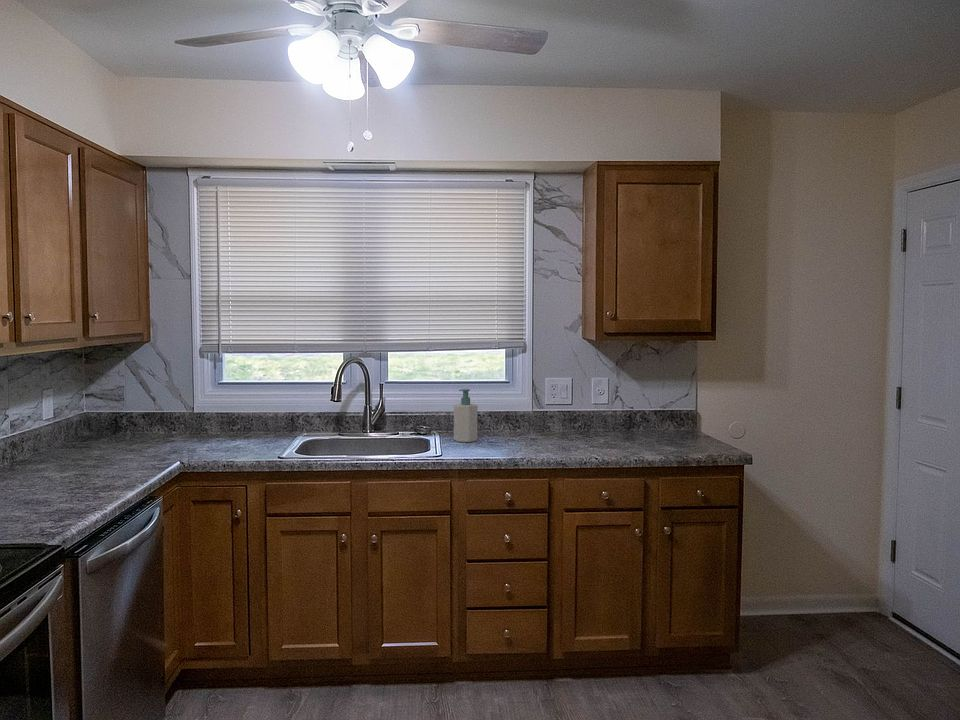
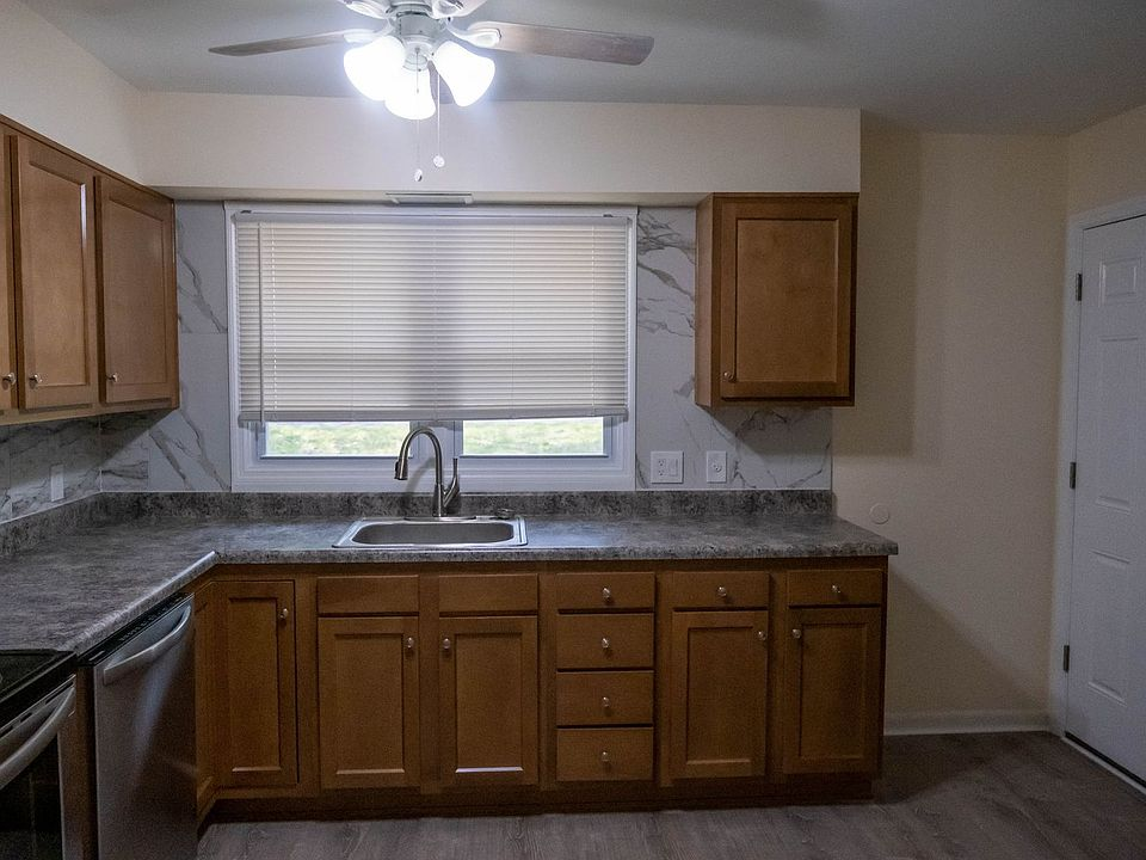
- soap bottle (465, 414)
